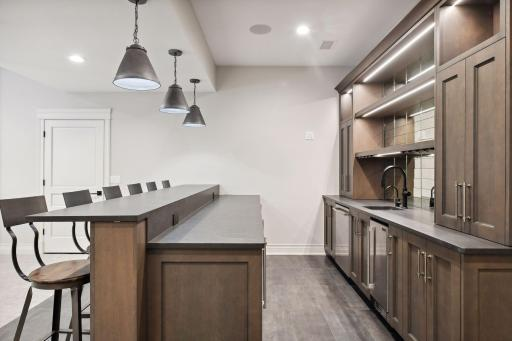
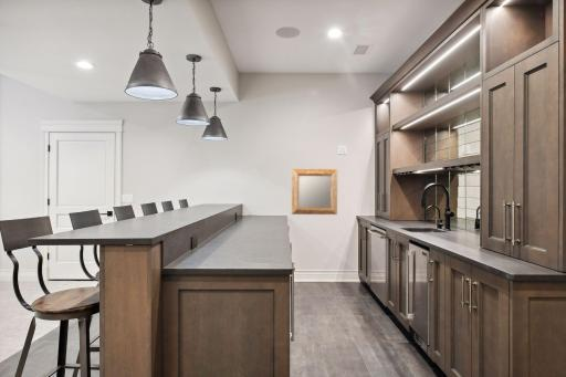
+ mirror (314, 191)
